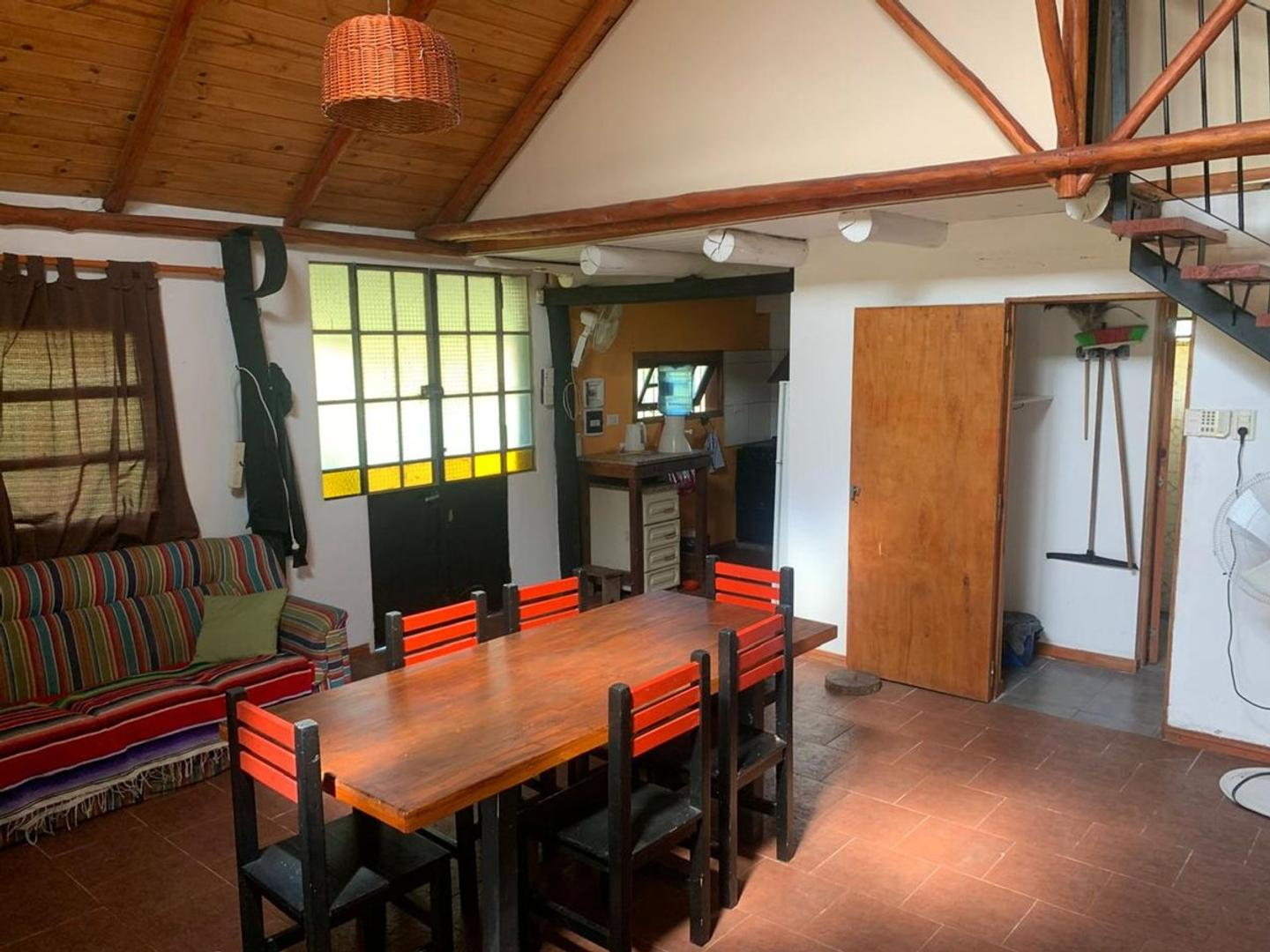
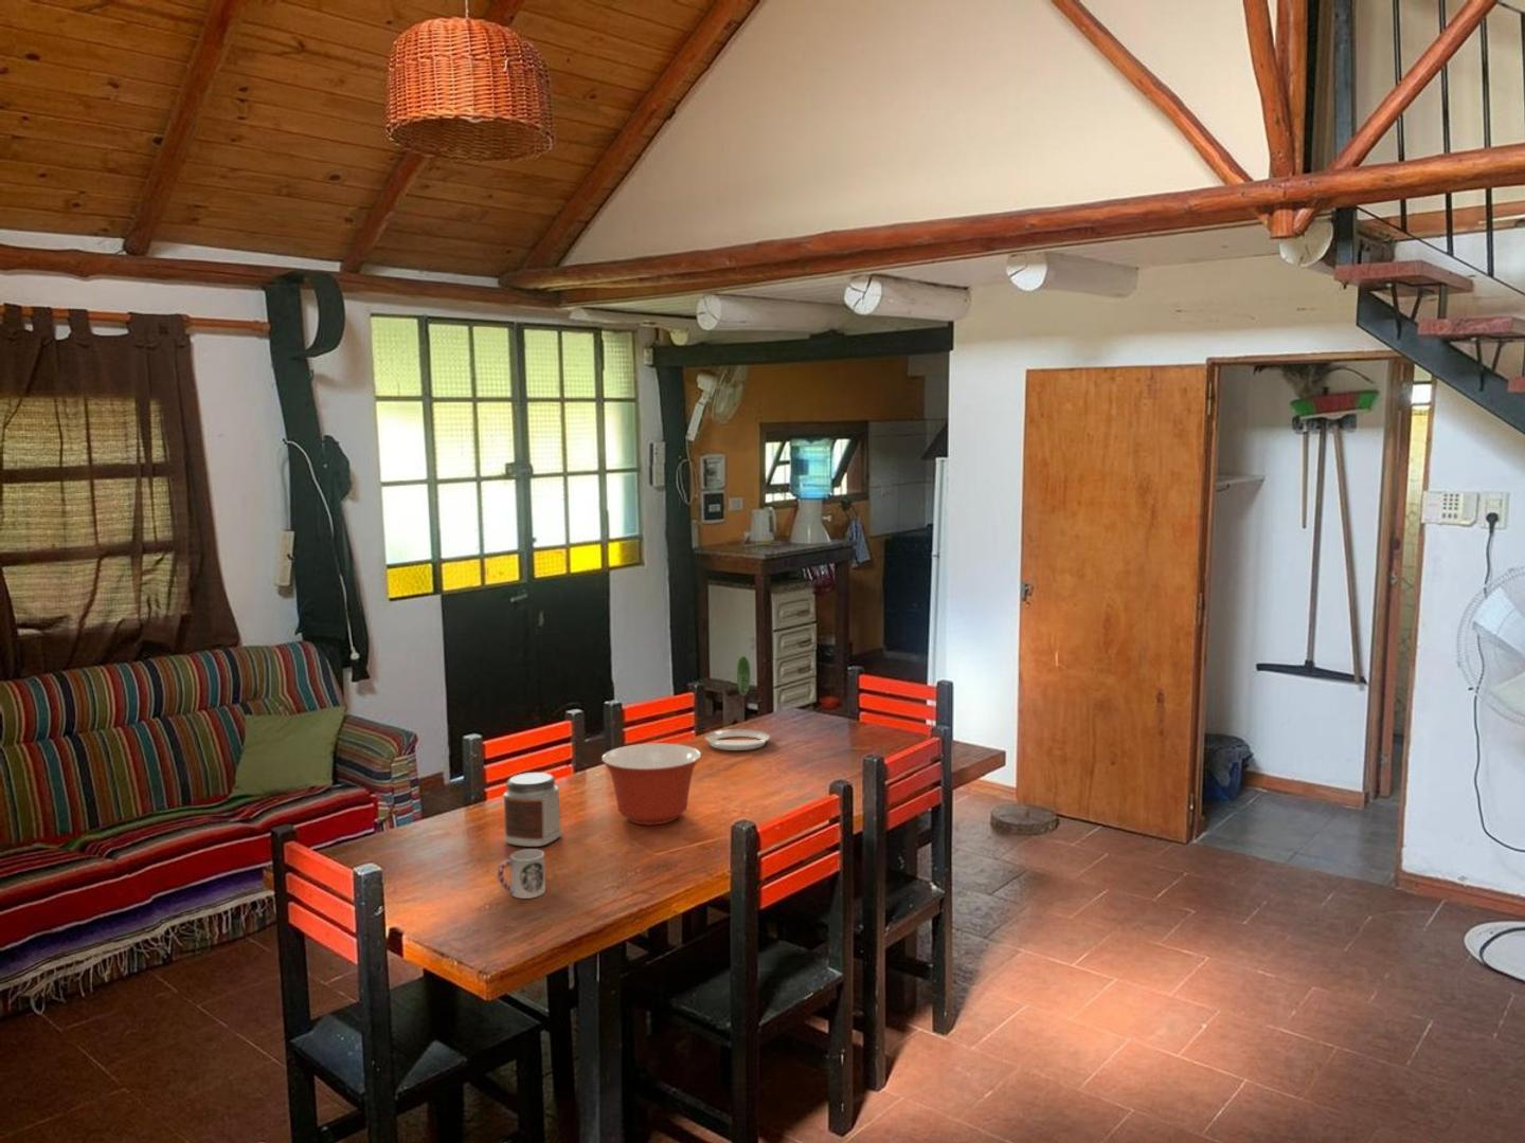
+ plate (741, 694)
+ mixing bowl (651, 786)
+ cup (520, 874)
+ jar (532, 808)
